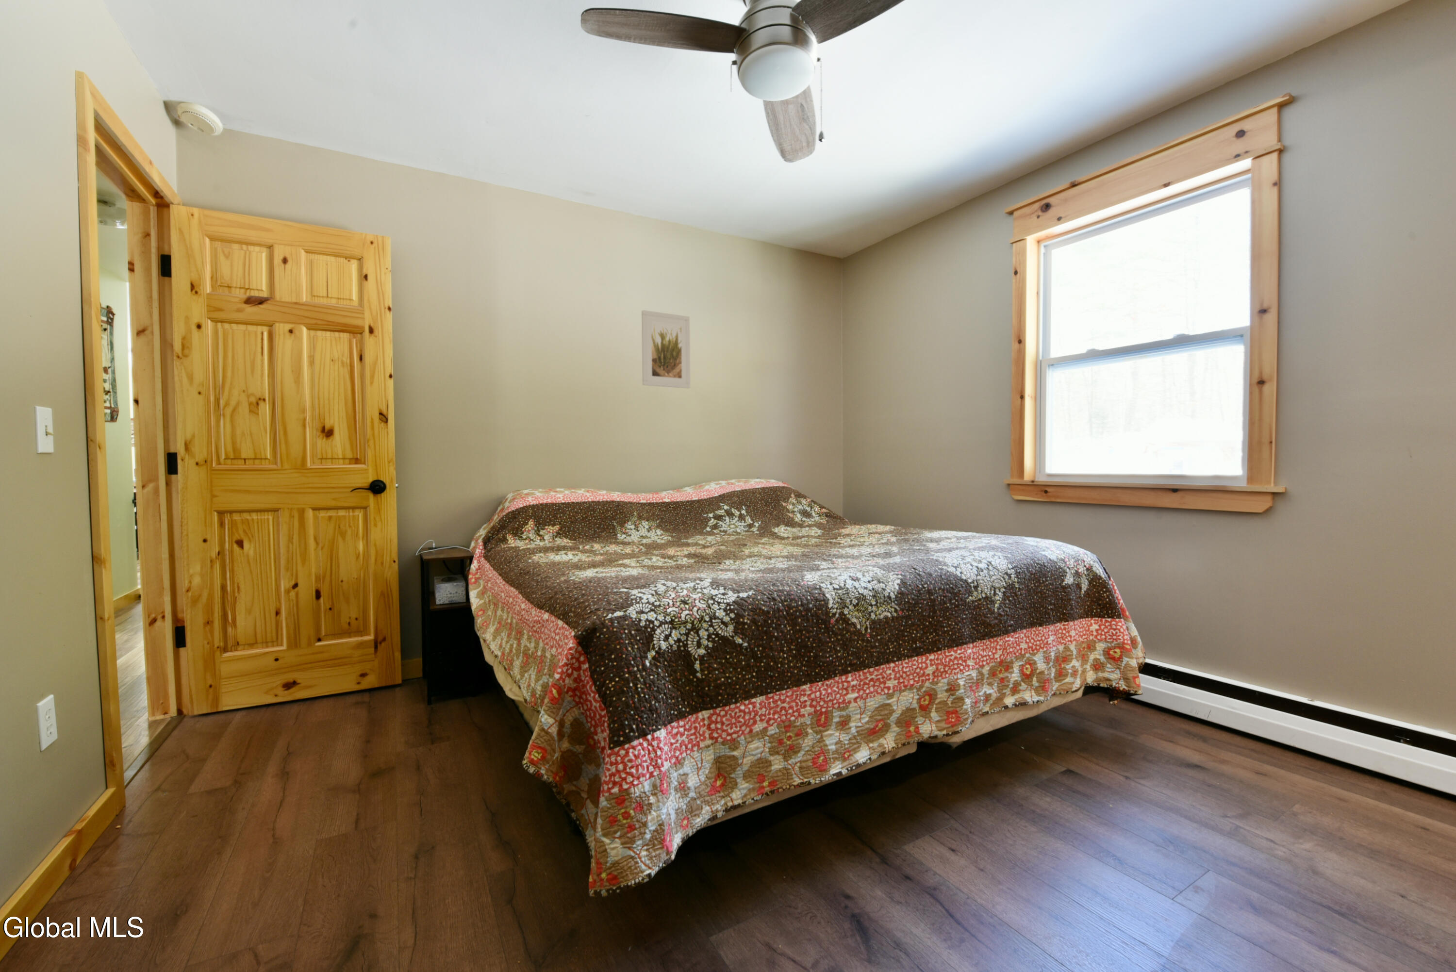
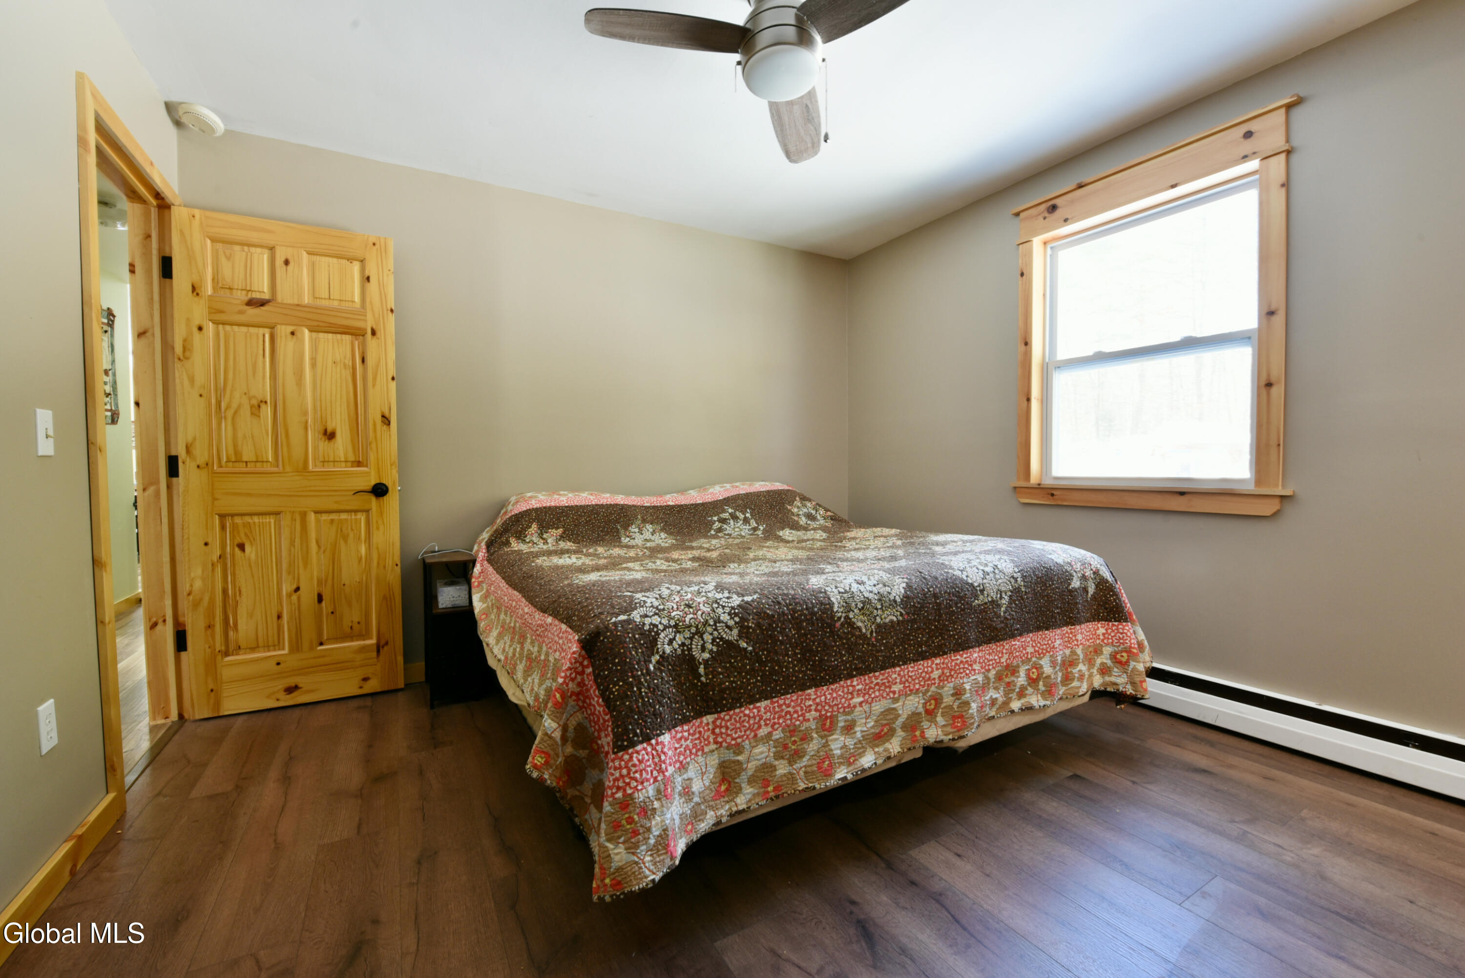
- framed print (666, 350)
